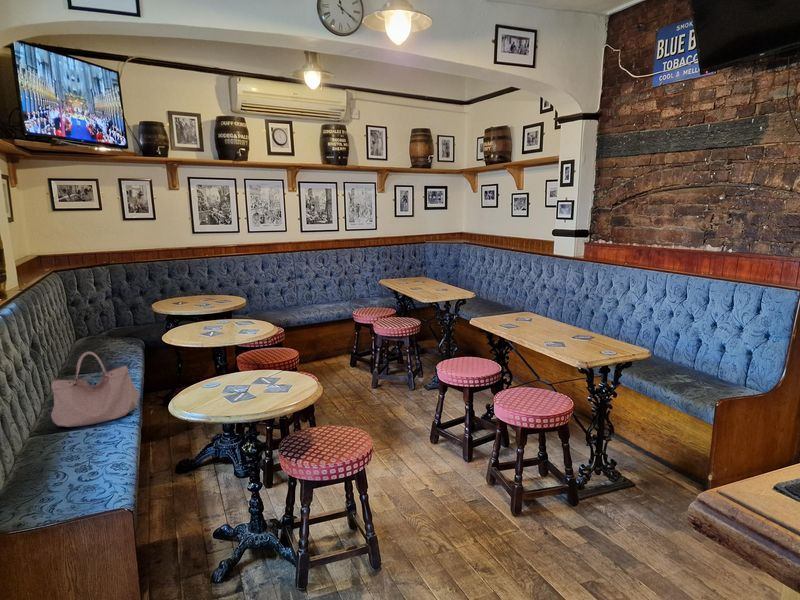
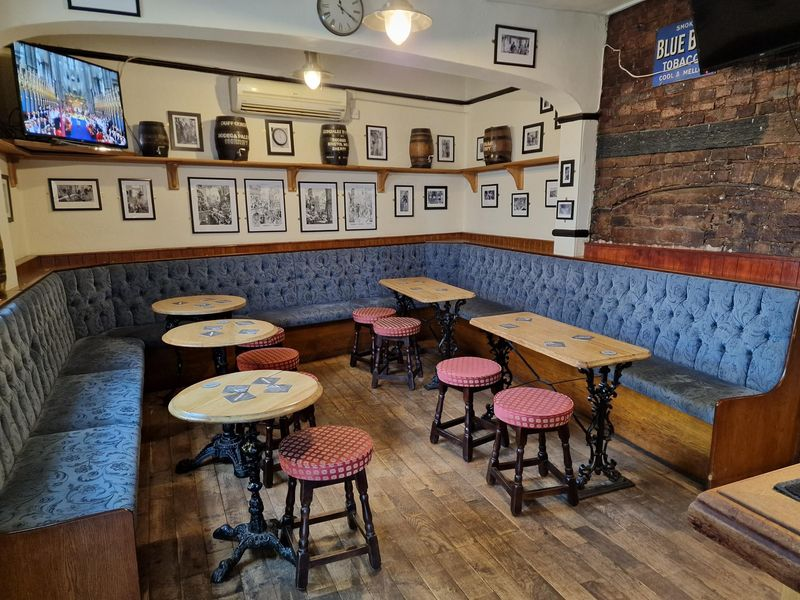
- handbag (94, 386)
